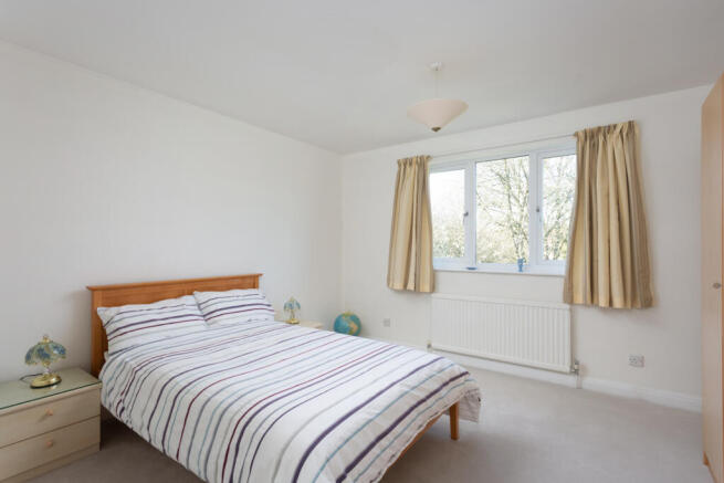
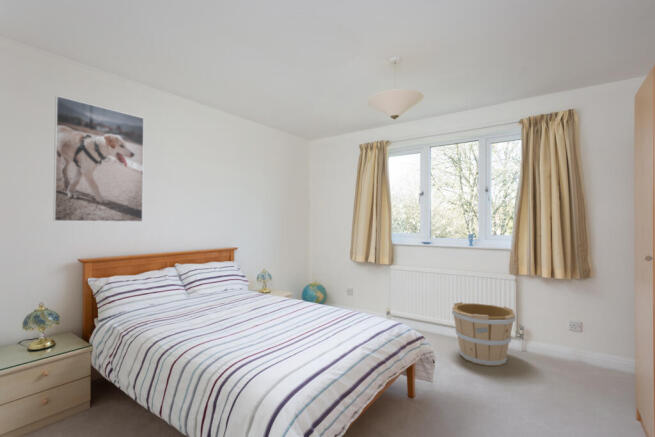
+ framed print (102, 164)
+ wooden bucket (482, 332)
